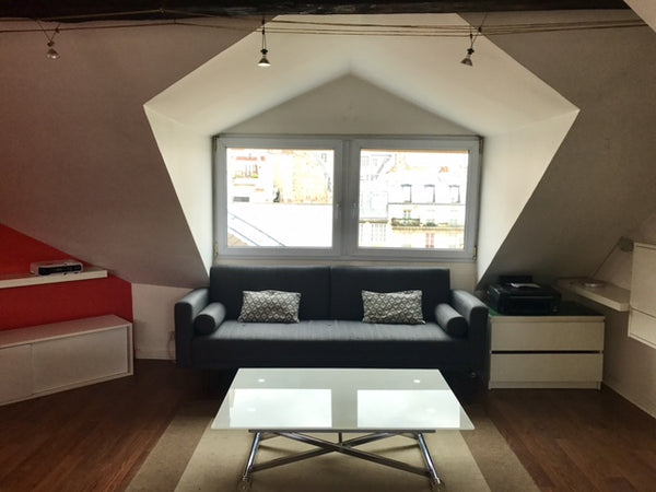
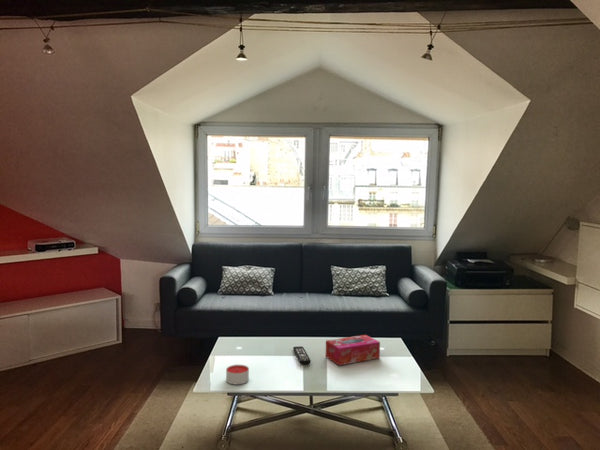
+ candle (237, 373)
+ tissue box (352, 349)
+ remote control (301, 355)
